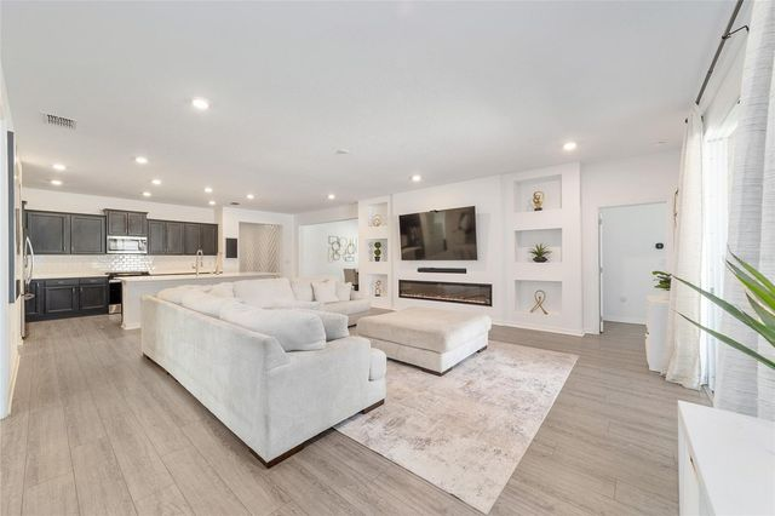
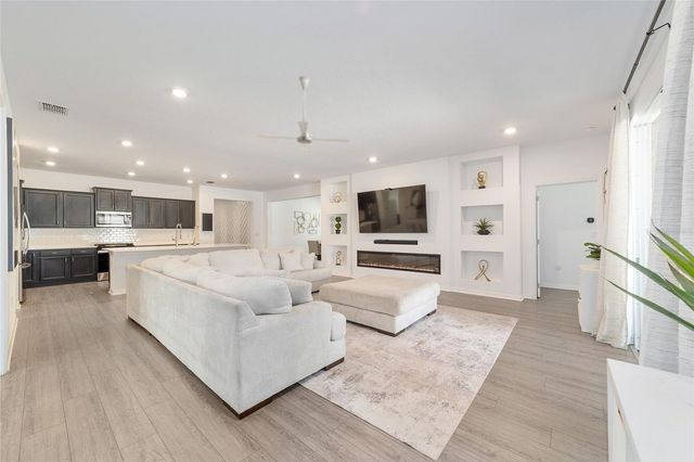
+ ceiling fan (304, 111)
